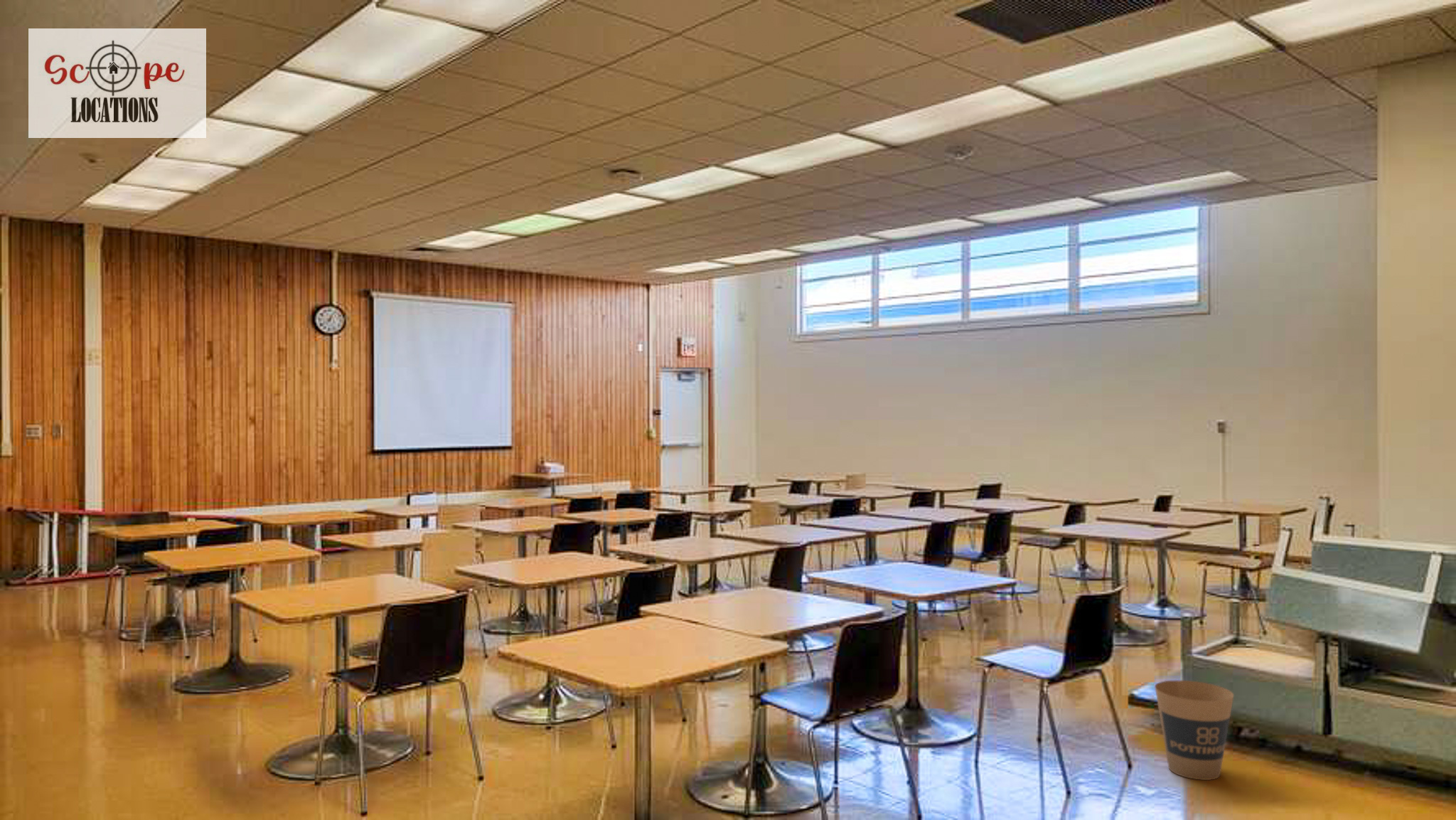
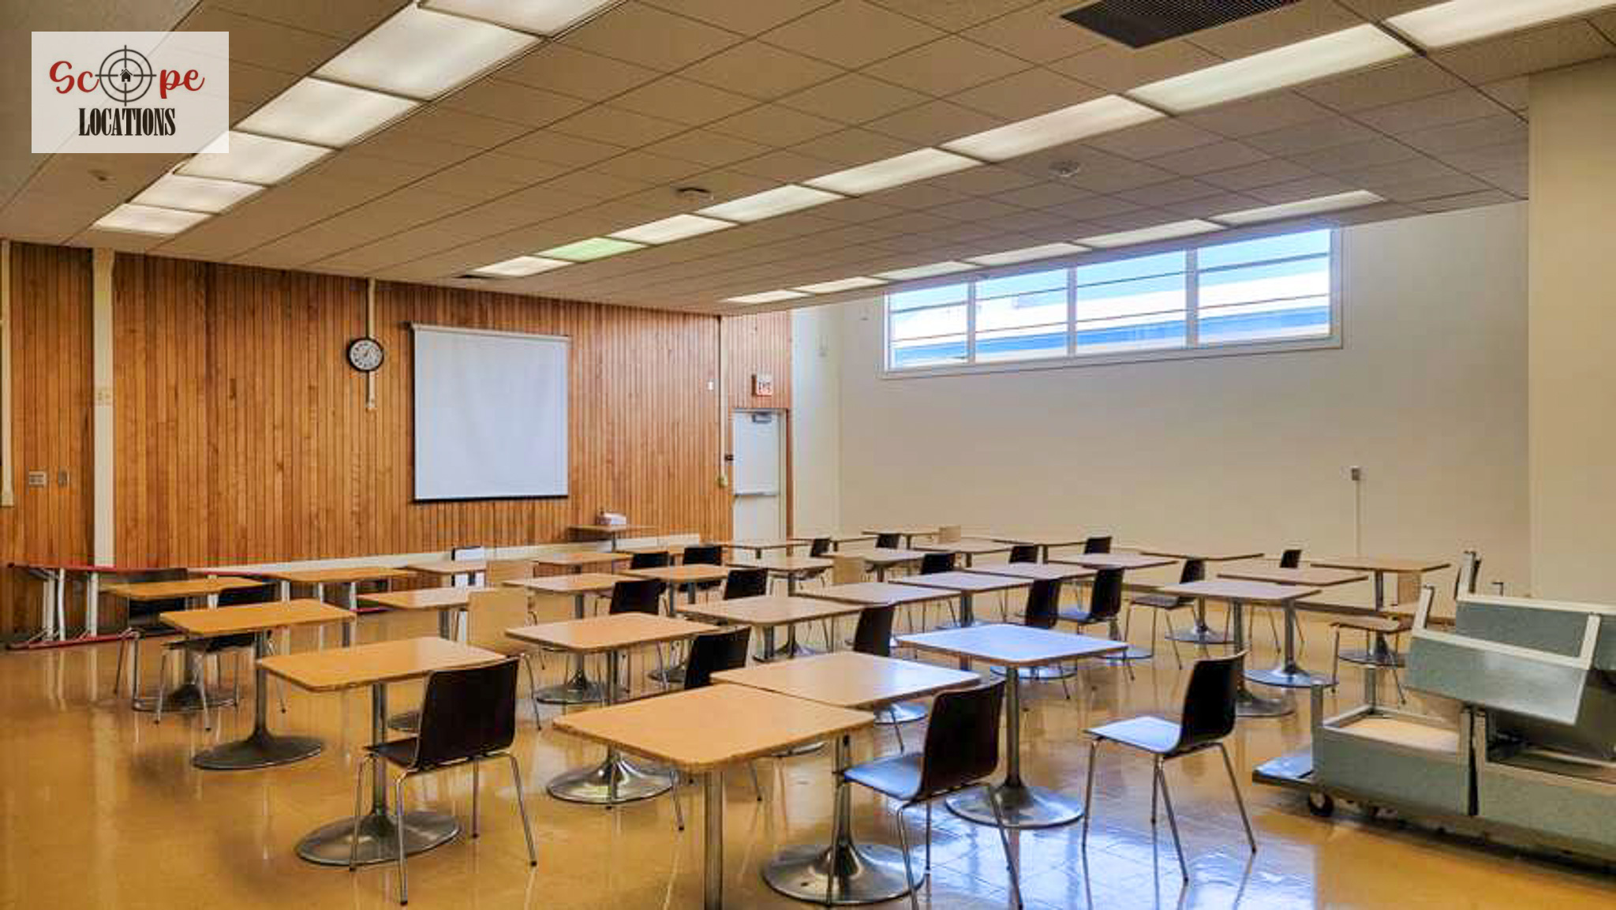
- trash can (1194, 730)
